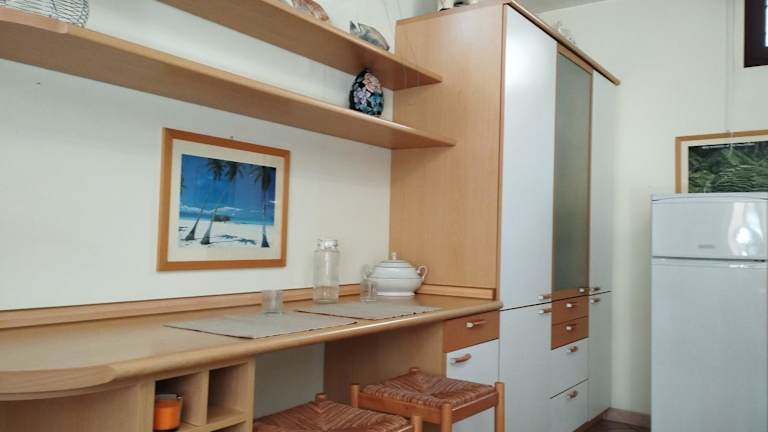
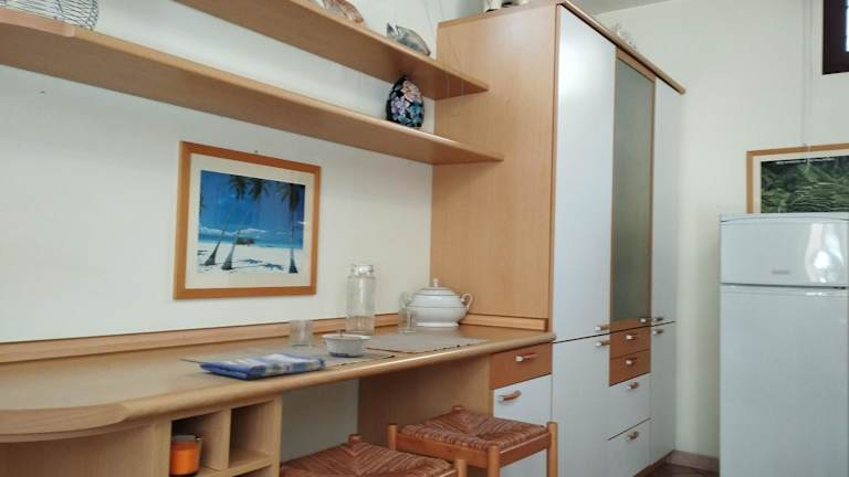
+ dish towel (264, 363)
+ legume (344, 342)
